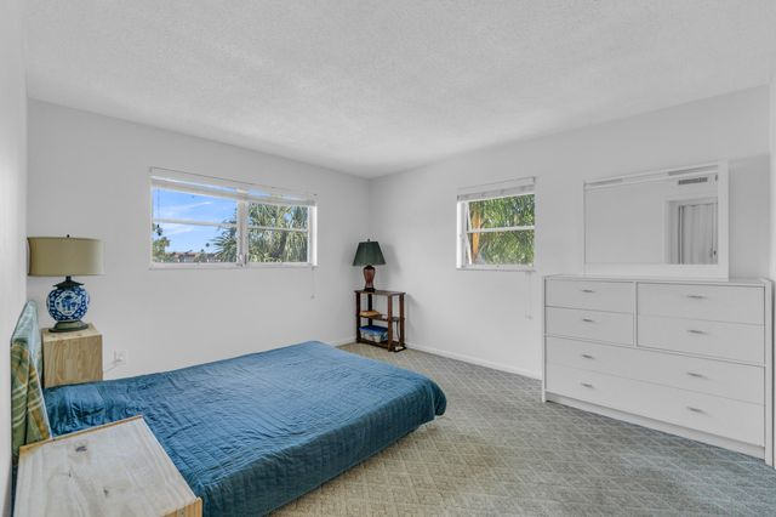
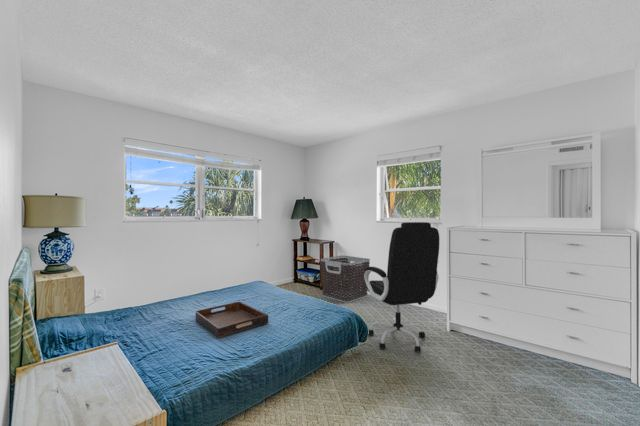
+ serving tray (230, 317)
+ office chair (399, 281)
+ clothes hamper (345, 277)
